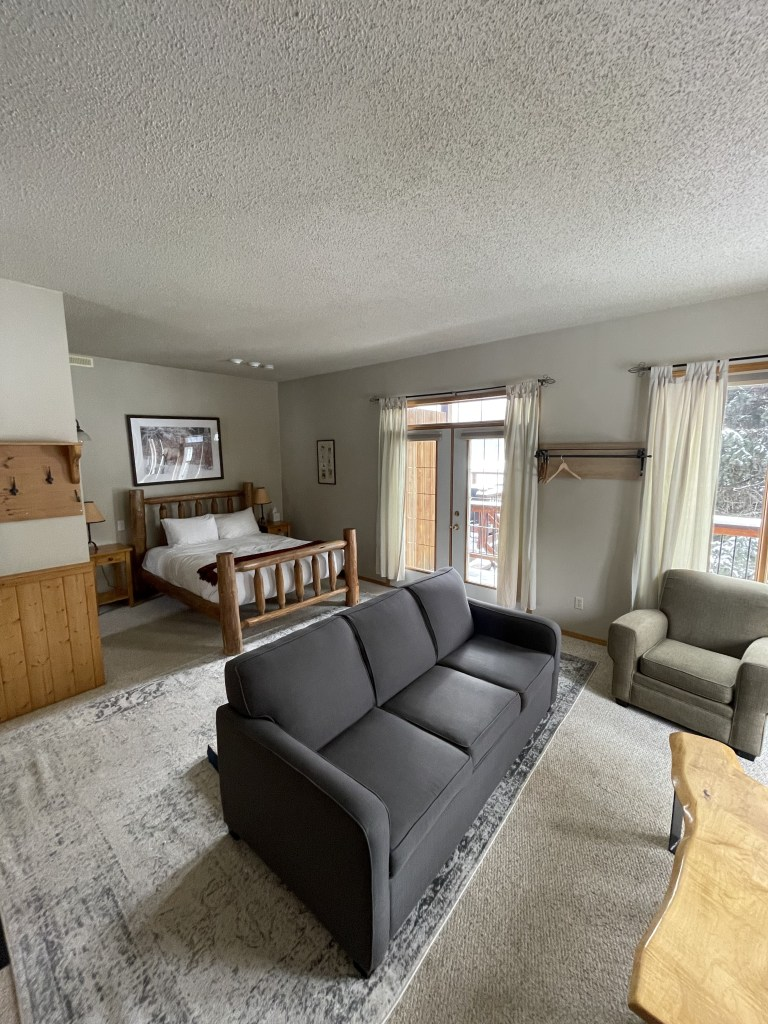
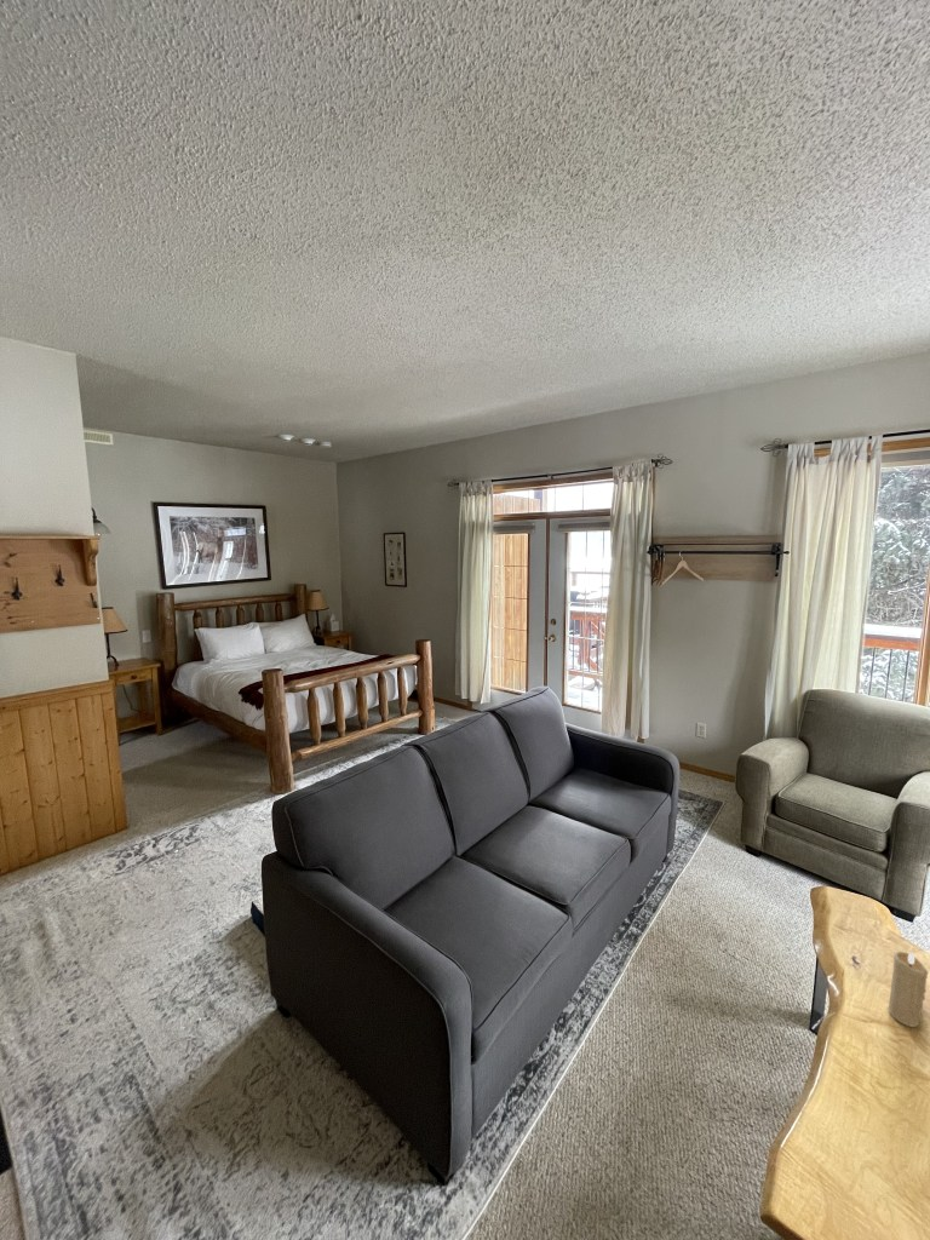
+ candle (908, 977)
